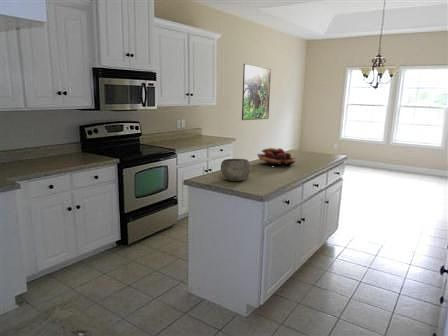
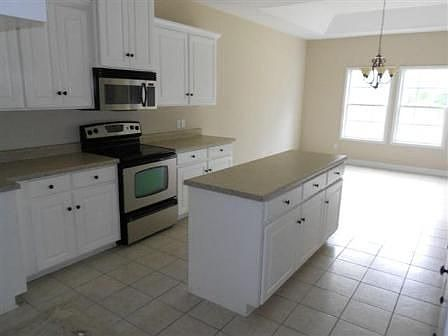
- fruit basket (275, 156)
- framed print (257, 93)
- bowl (235, 169)
